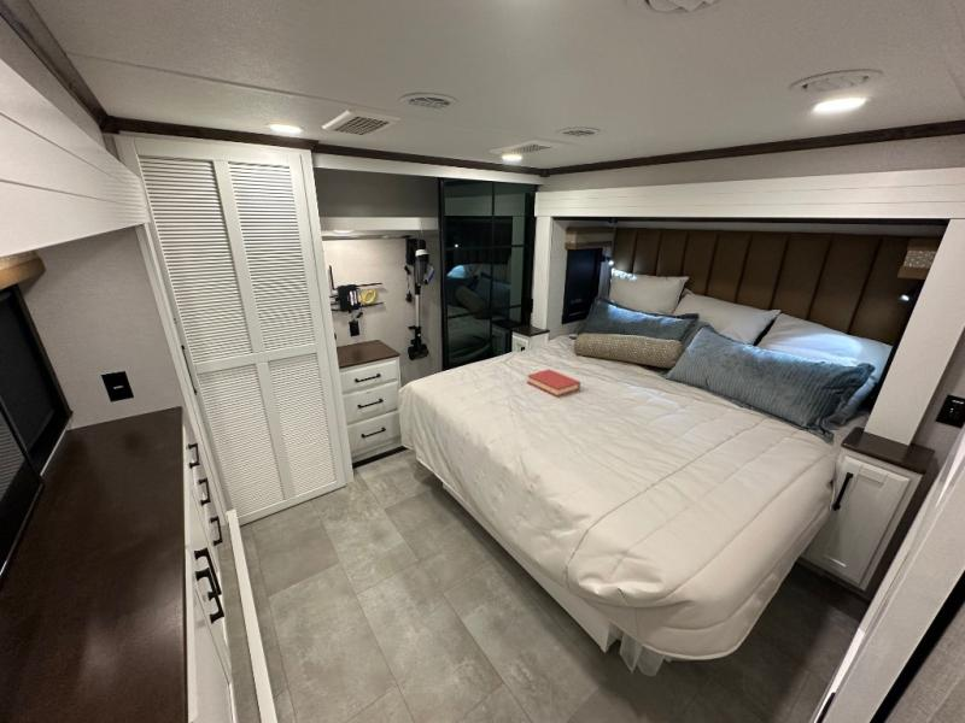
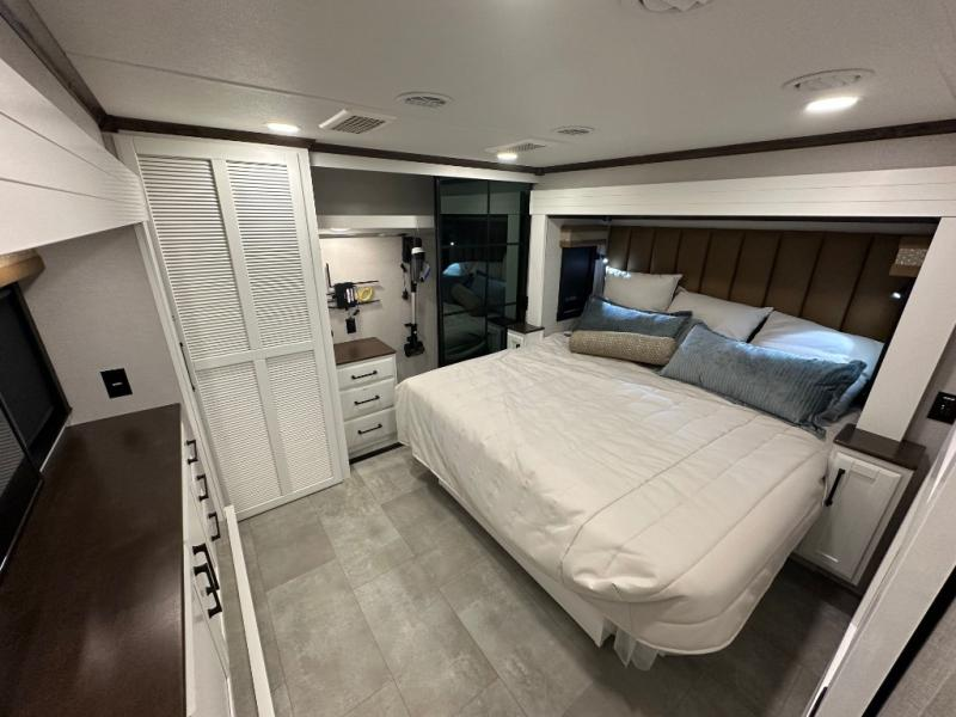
- hardback book (552, 382)
